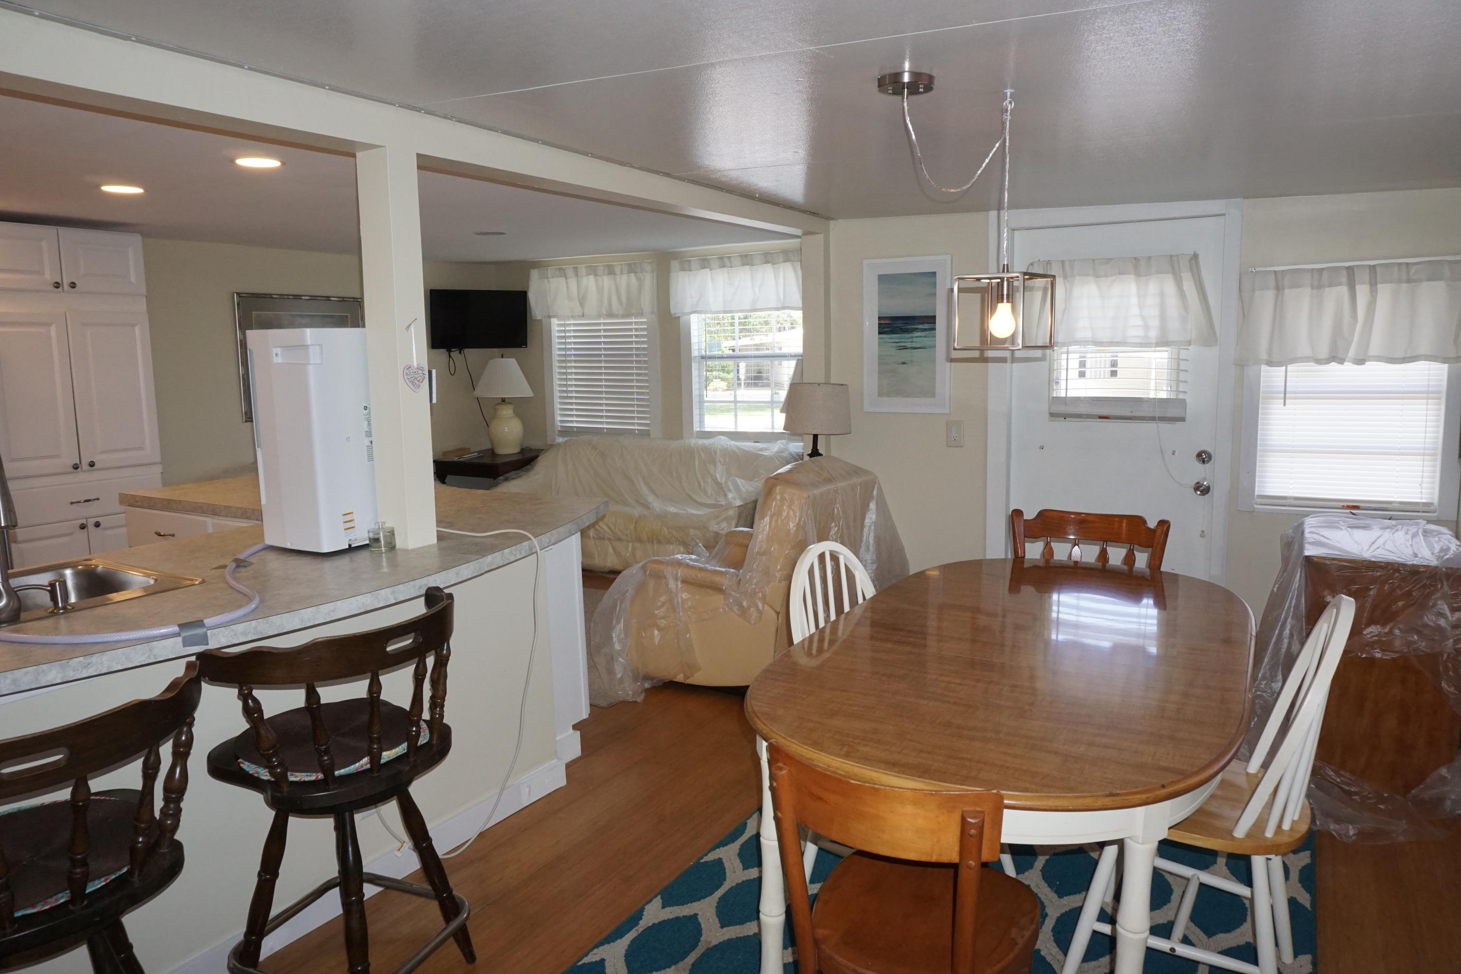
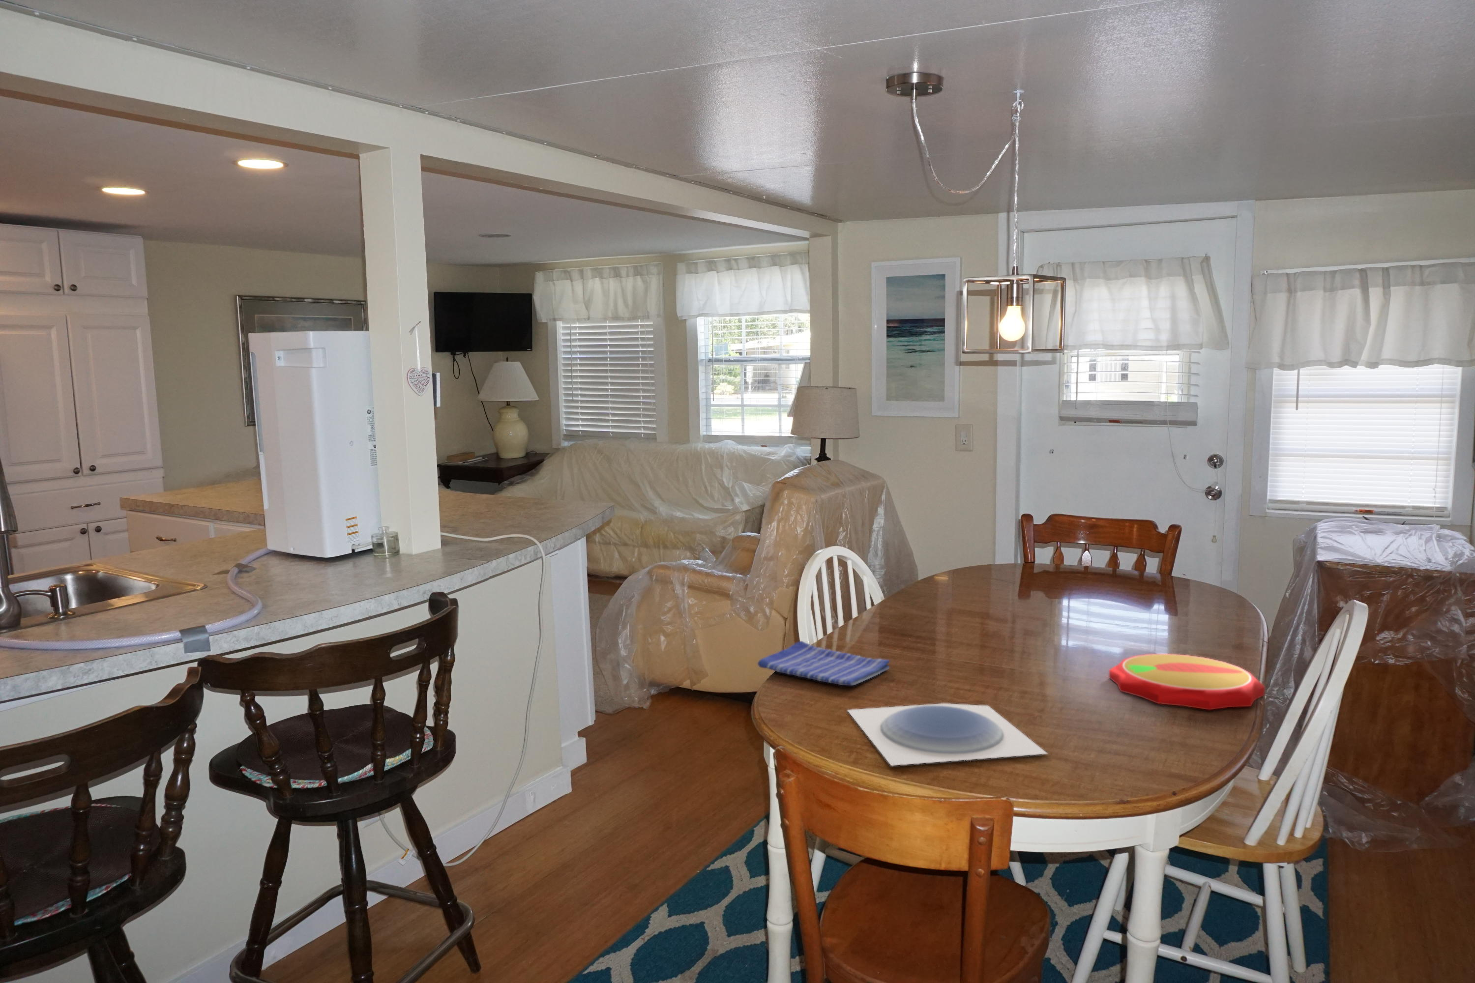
+ plate (941, 723)
+ dish towel (823, 663)
+ plate (1184, 676)
